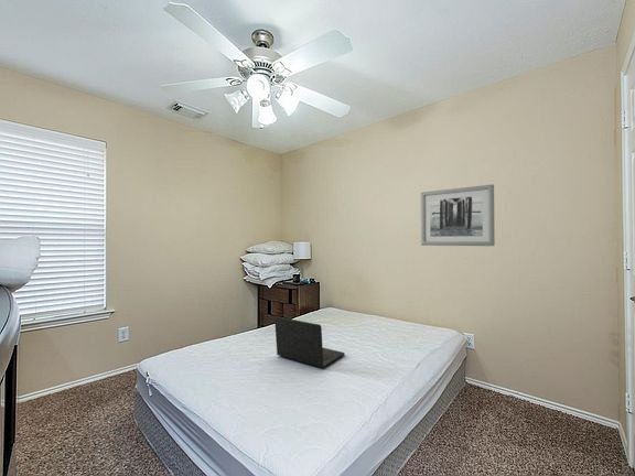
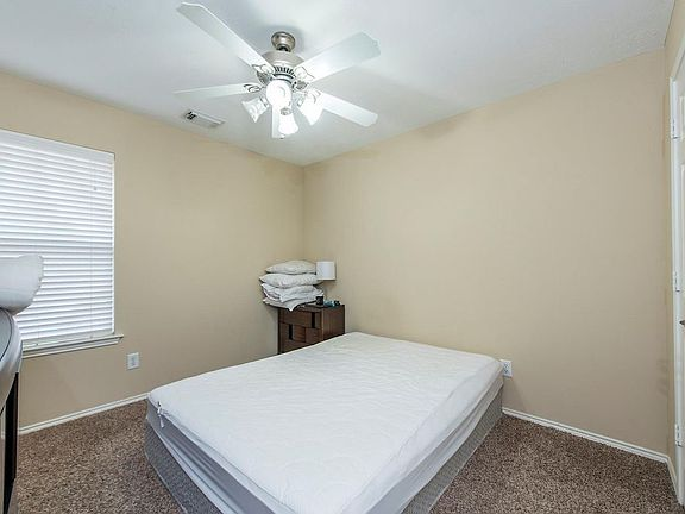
- wall art (454, 217)
- laptop (310, 336)
